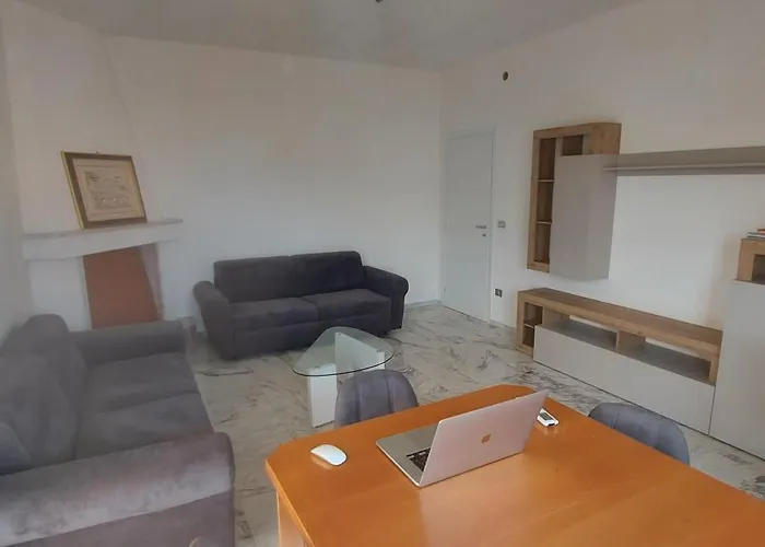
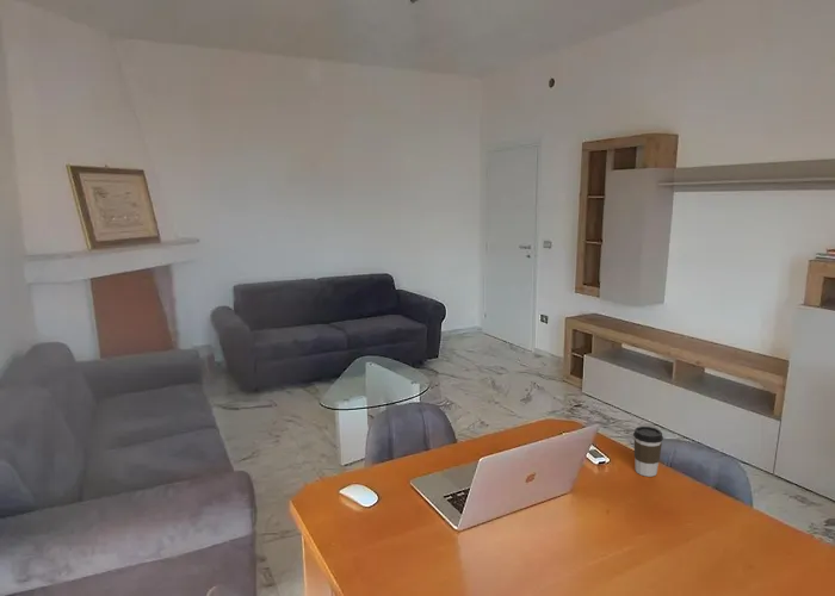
+ coffee cup (647, 451)
